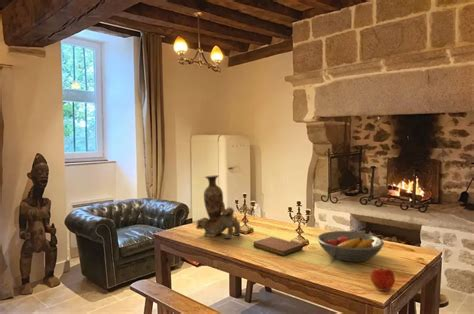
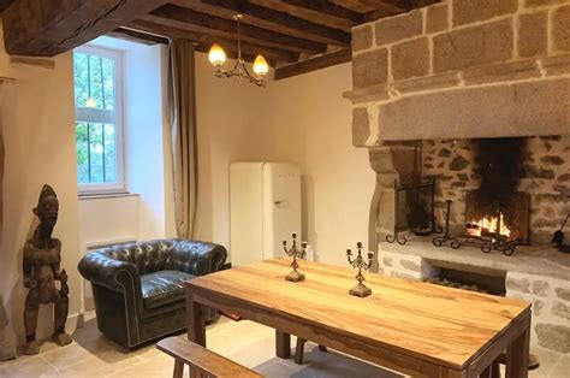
- apple (382, 277)
- fruit bowl (349, 245)
- notebook (277, 245)
- vase with dog figurine (217, 205)
